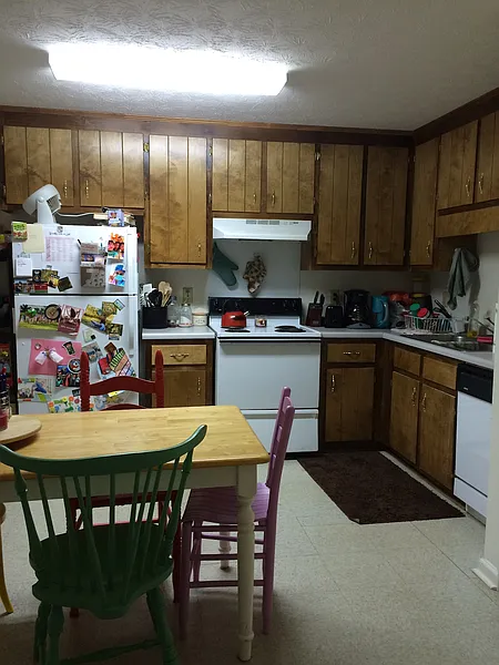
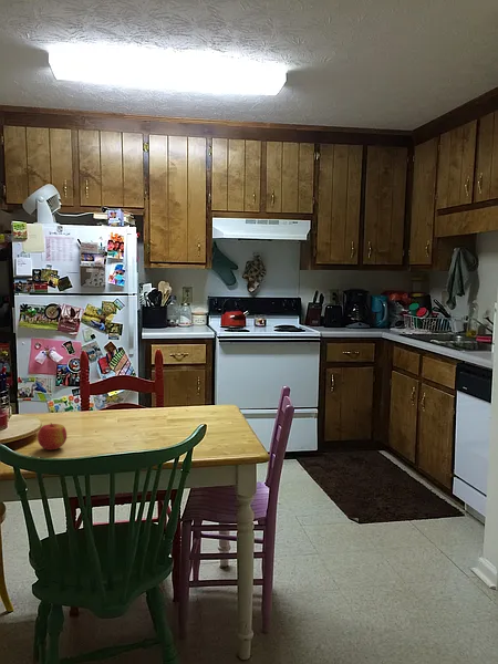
+ apple (52, 435)
